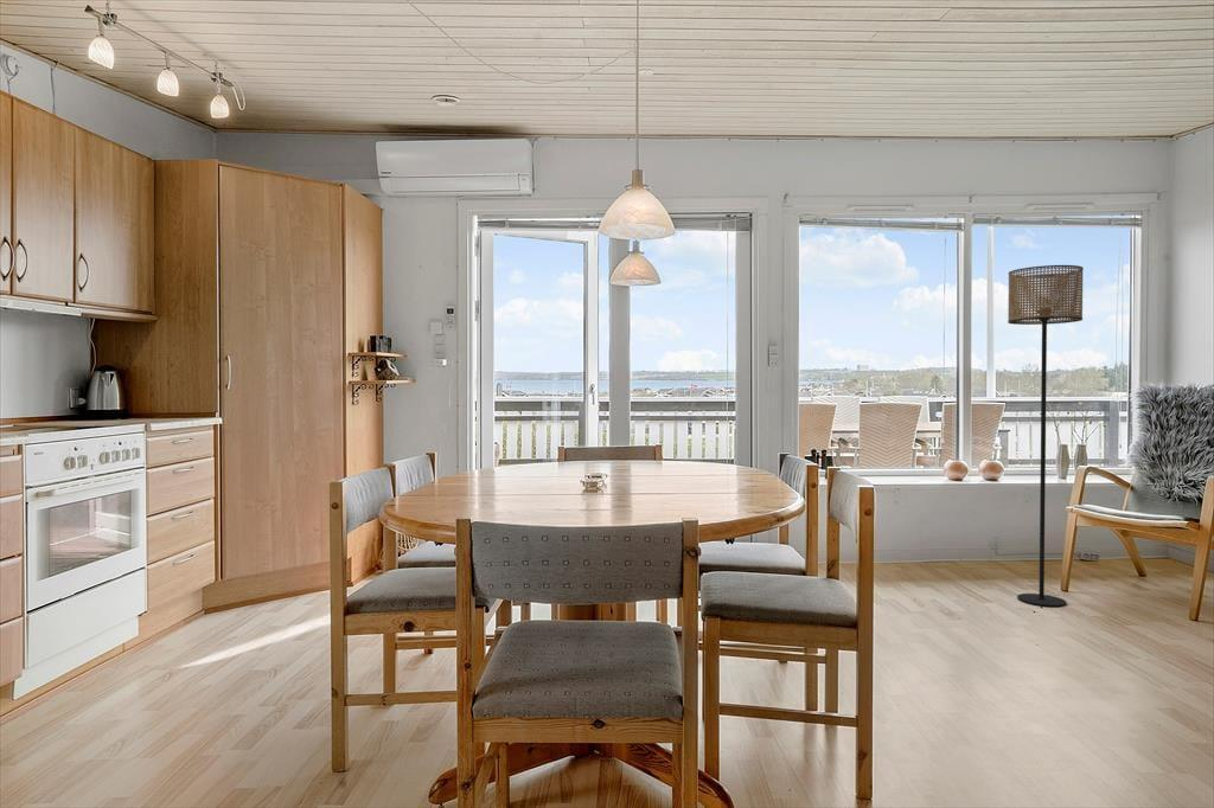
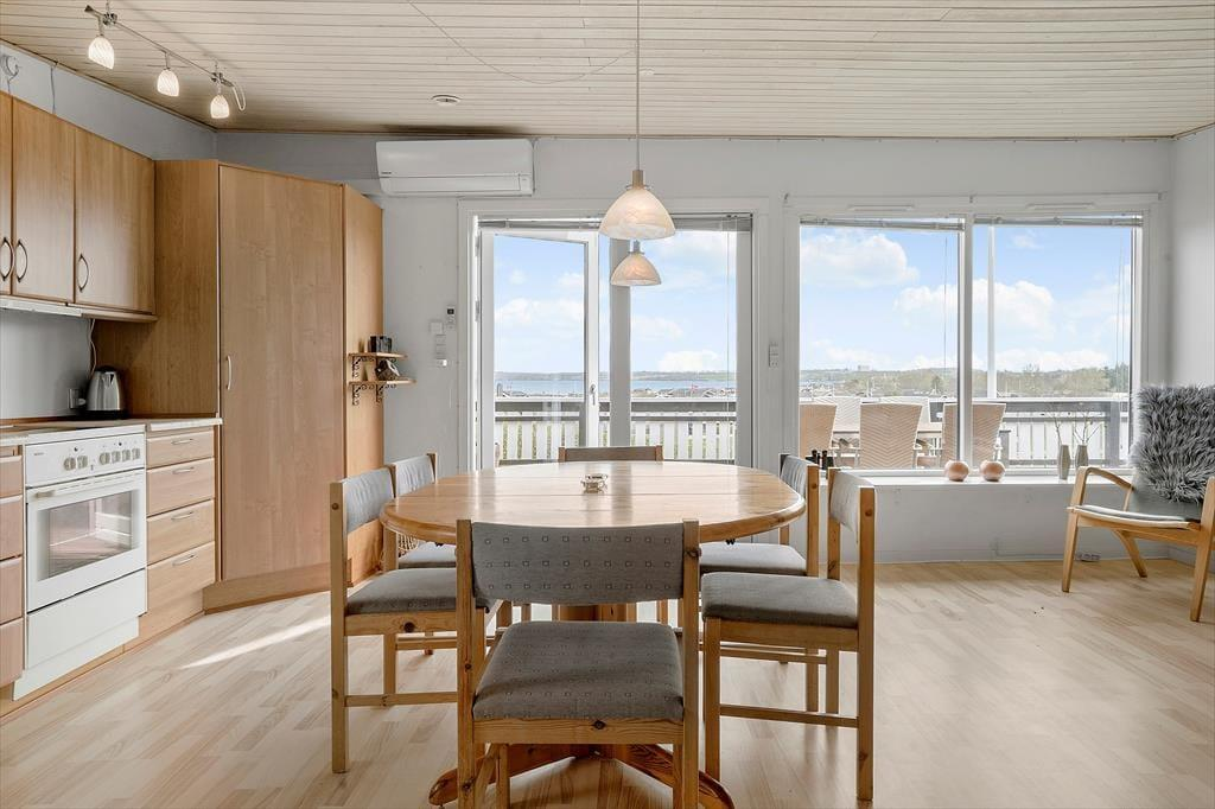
- floor lamp (1042, 435)
